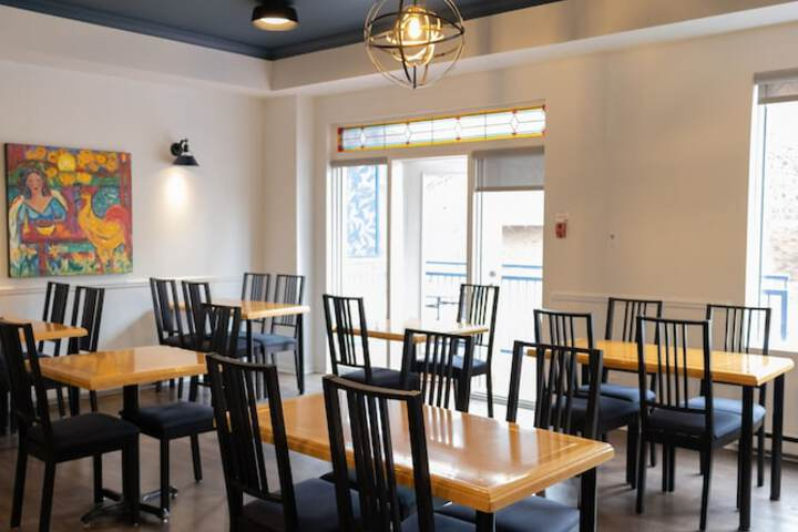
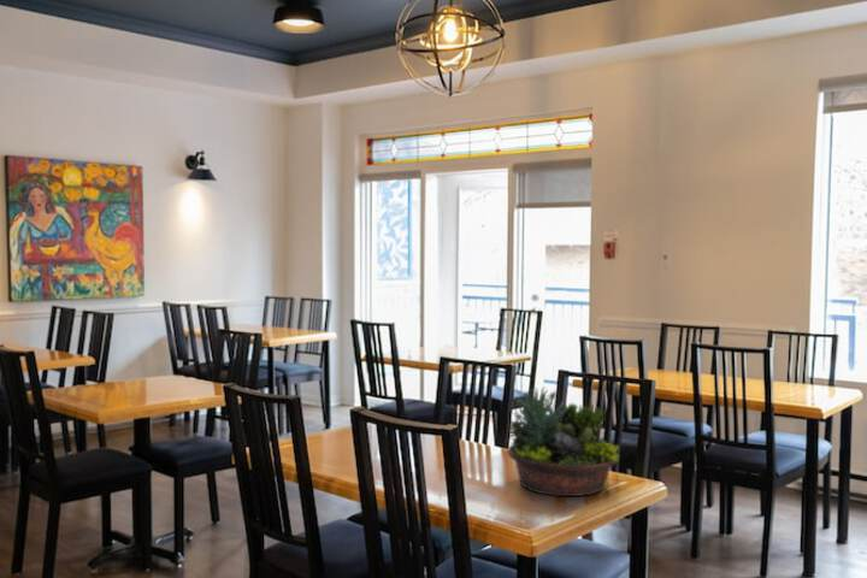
+ succulent planter (564, 435)
